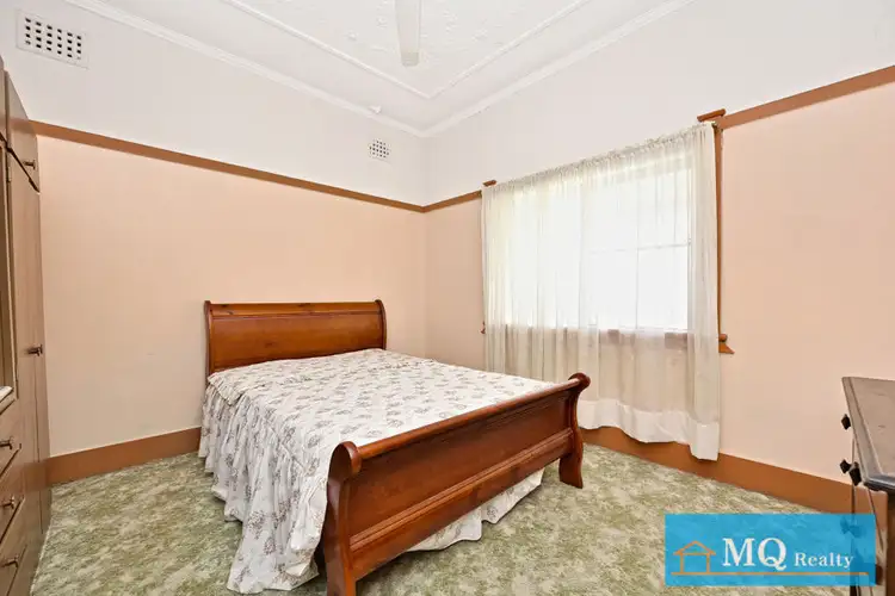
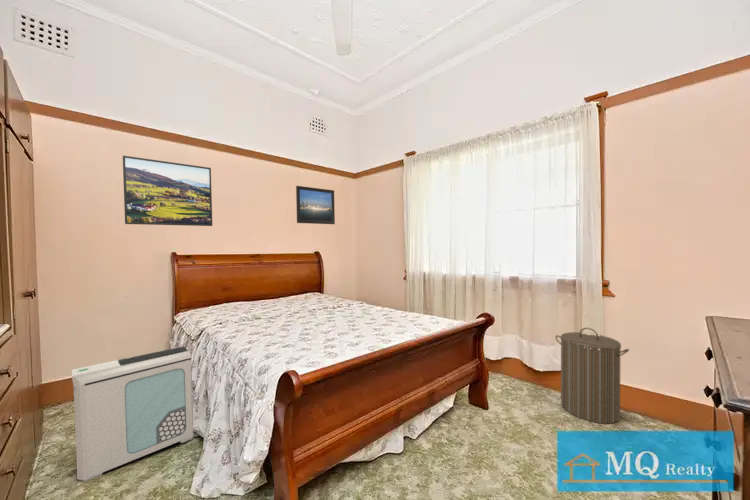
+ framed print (171, 193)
+ laundry hamper (589, 369)
+ air purifier (139, 404)
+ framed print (316, 205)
